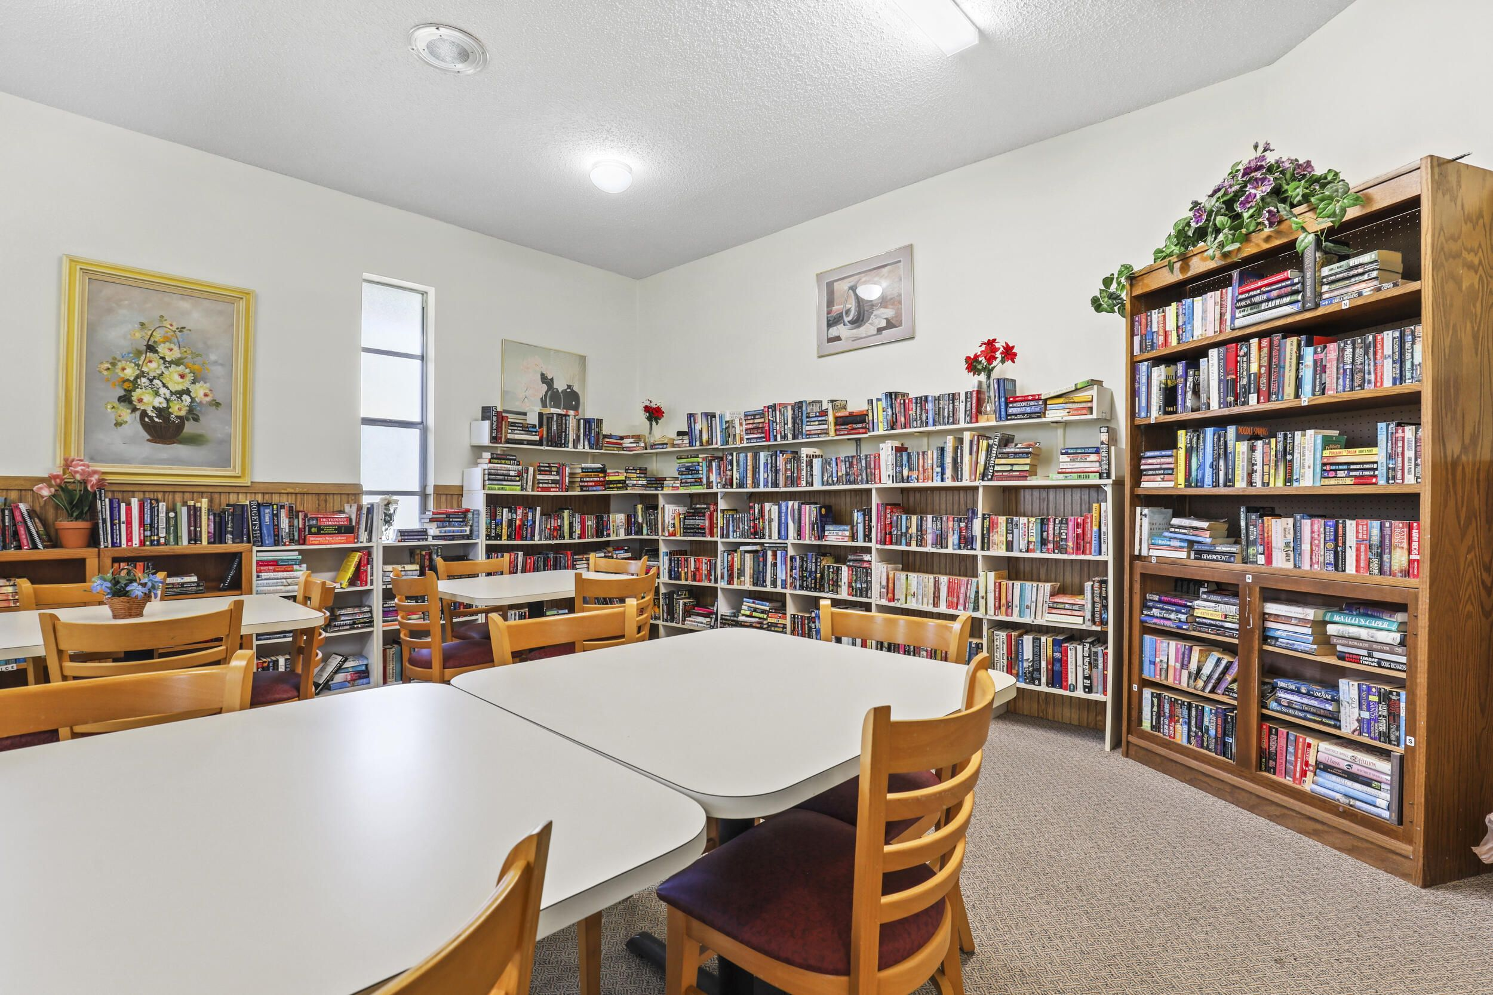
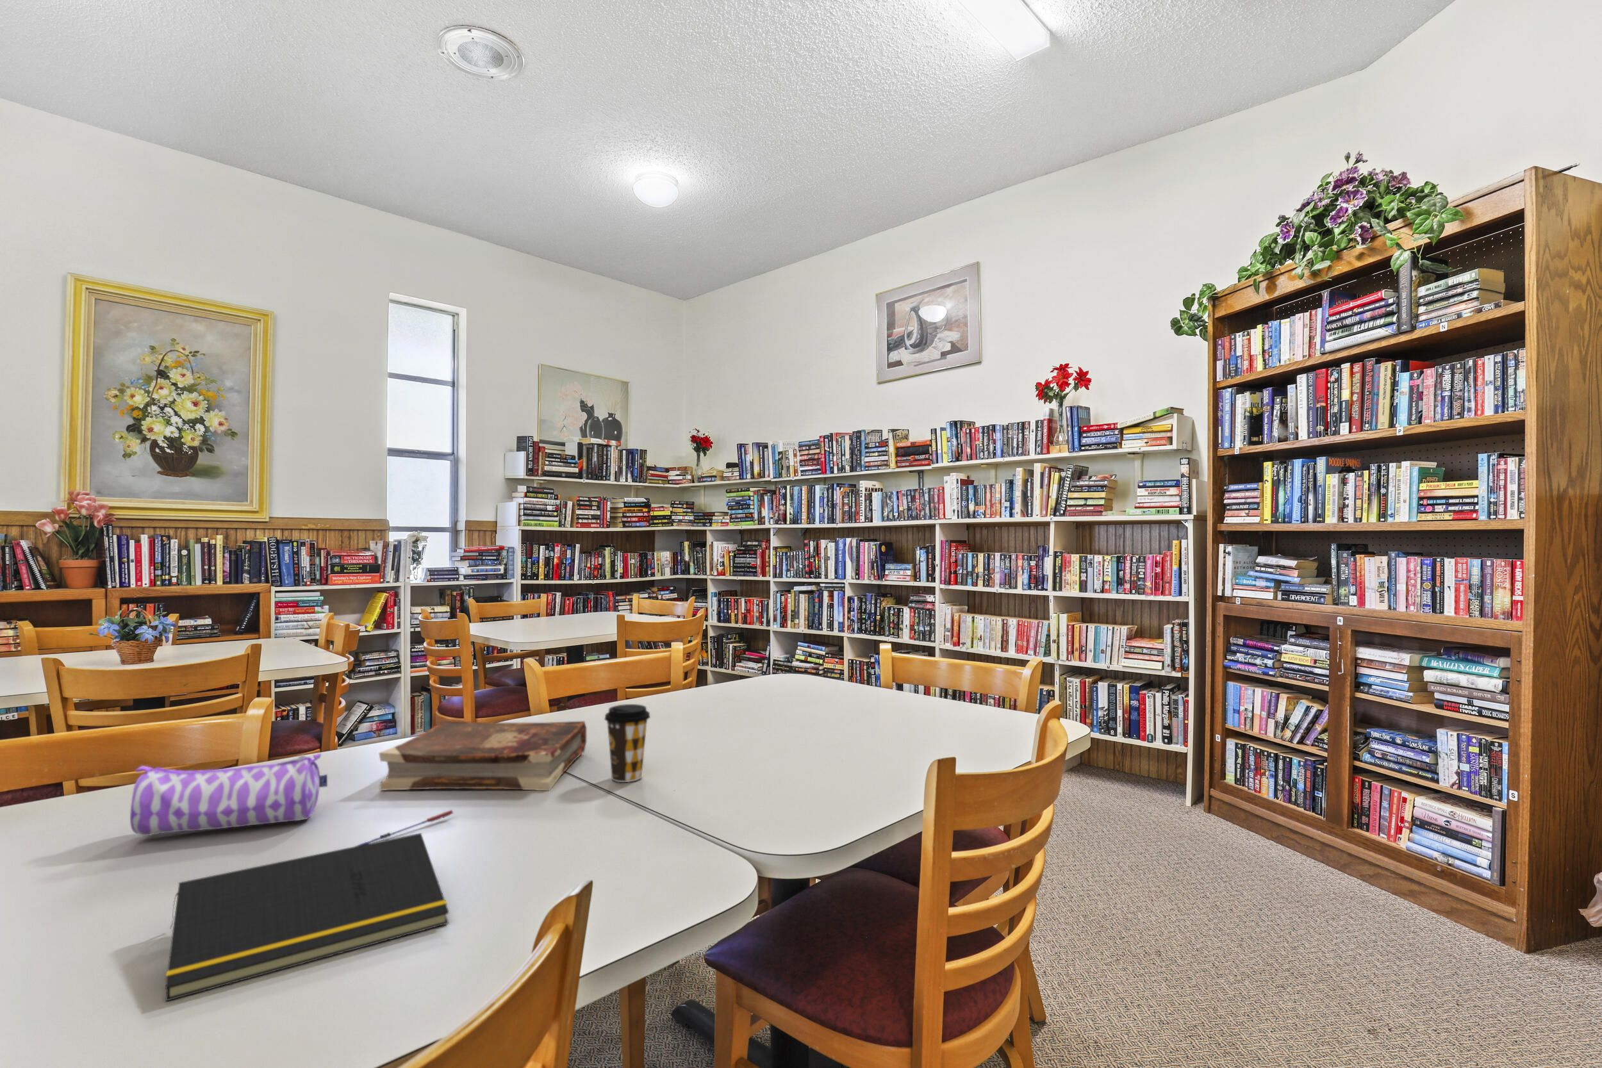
+ coffee cup (627, 743)
+ pen (404, 828)
+ notepad (313, 902)
+ pencil case (232, 793)
+ book (492, 751)
